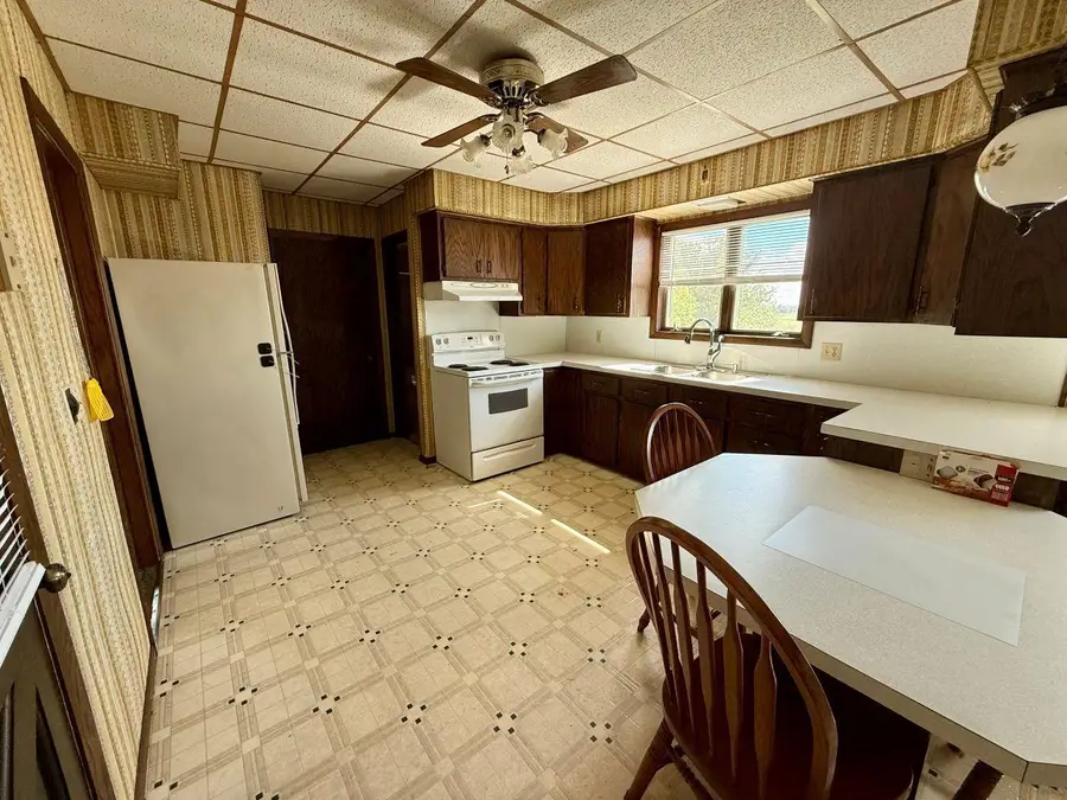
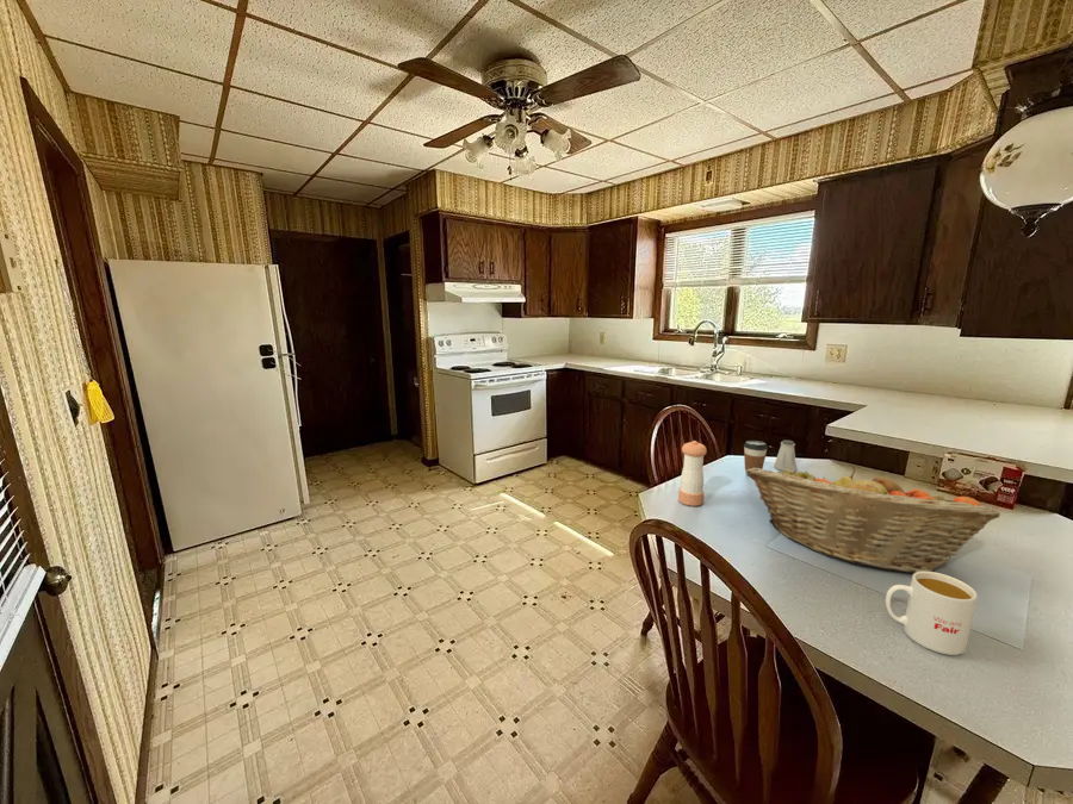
+ pepper shaker (693, 470)
+ coffee cup (753, 459)
+ saltshaker (786, 454)
+ mug (926, 609)
+ fruit basket (854, 504)
